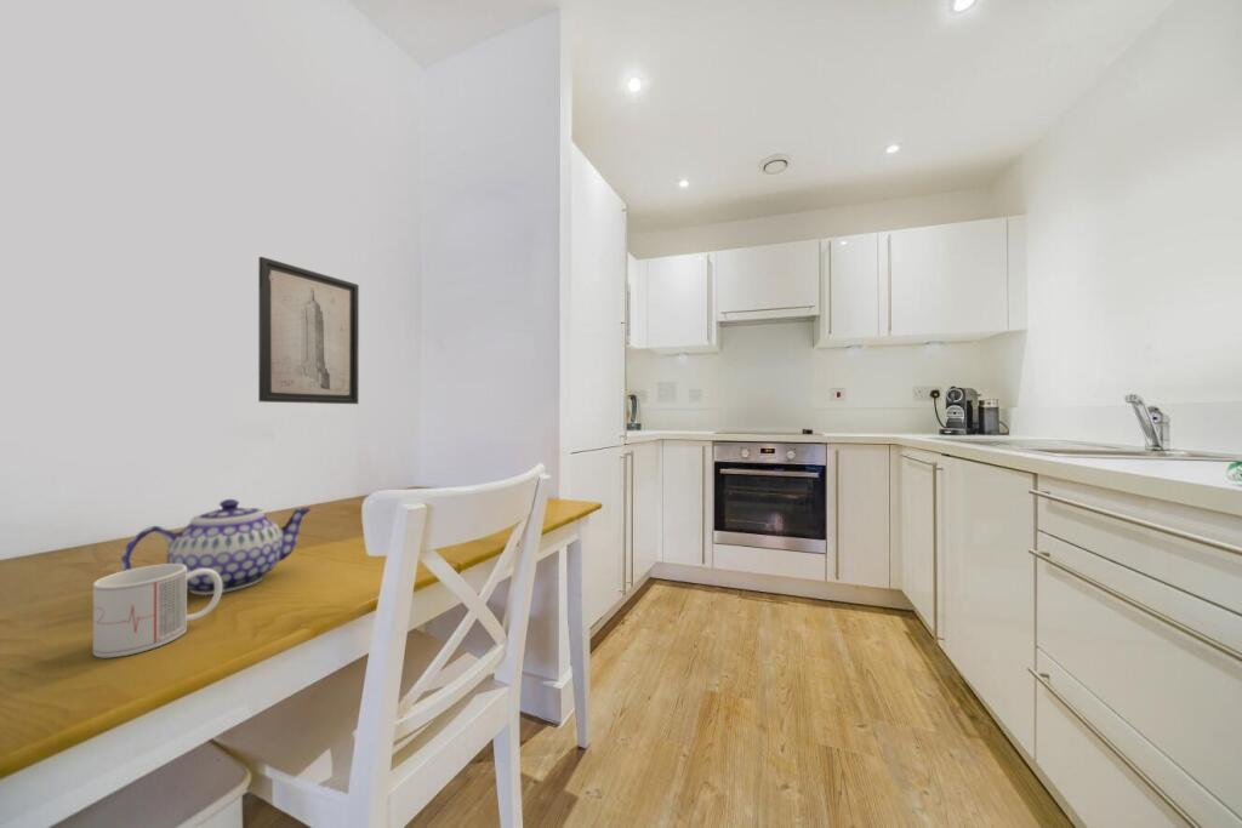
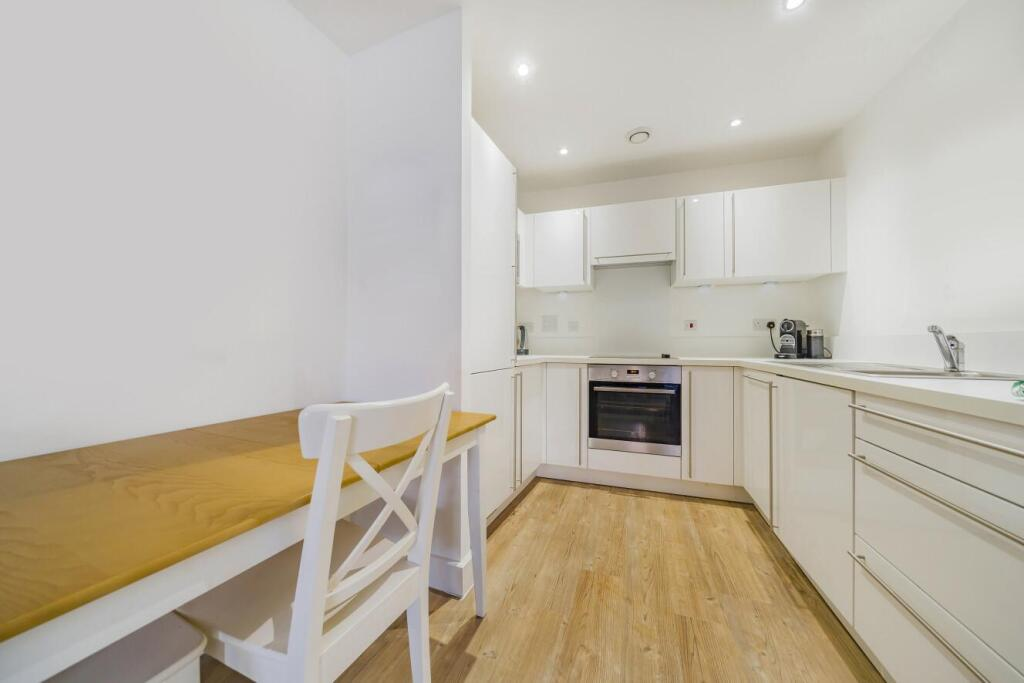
- wall art (313, 337)
- mug (163, 601)
- teapot (228, 541)
